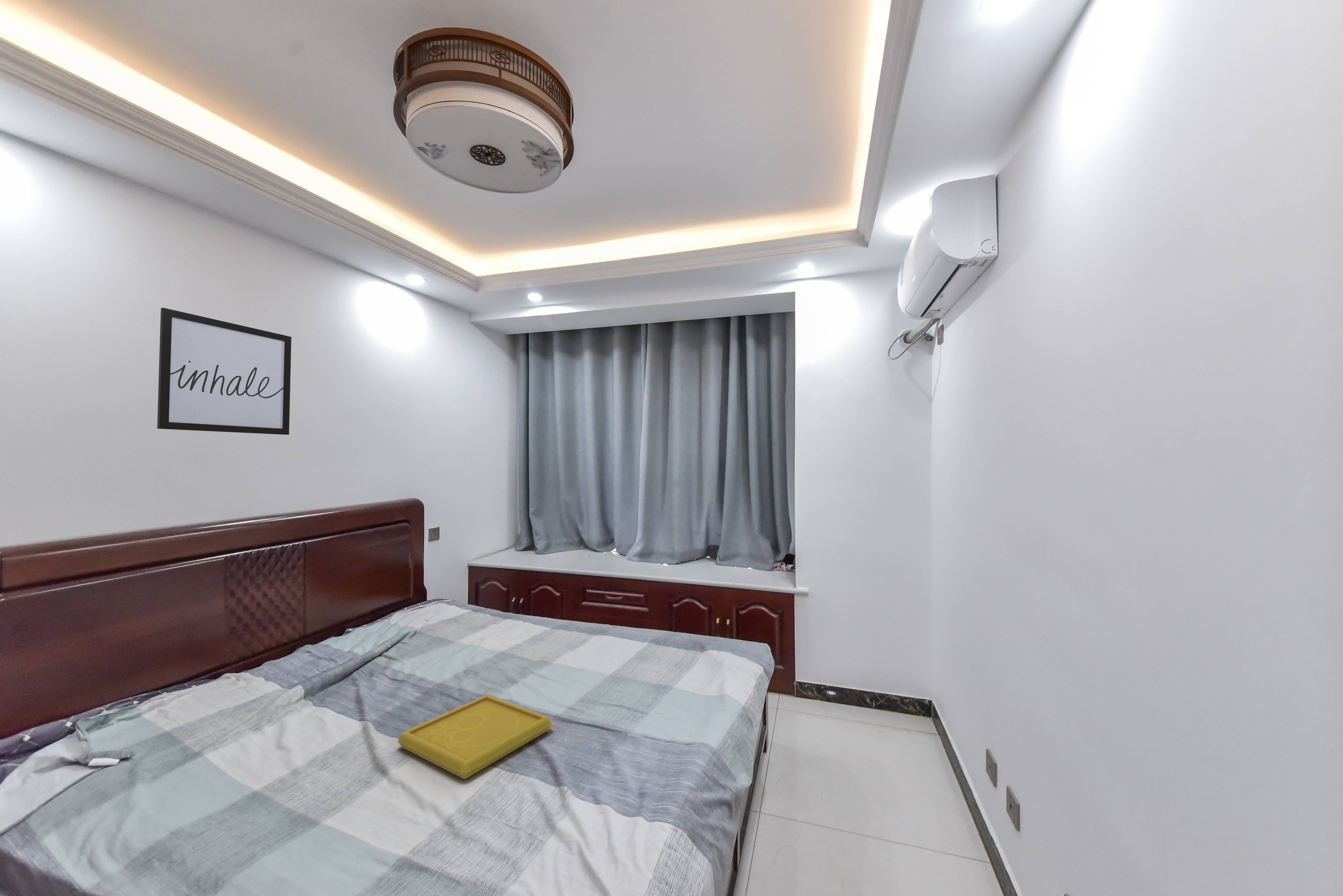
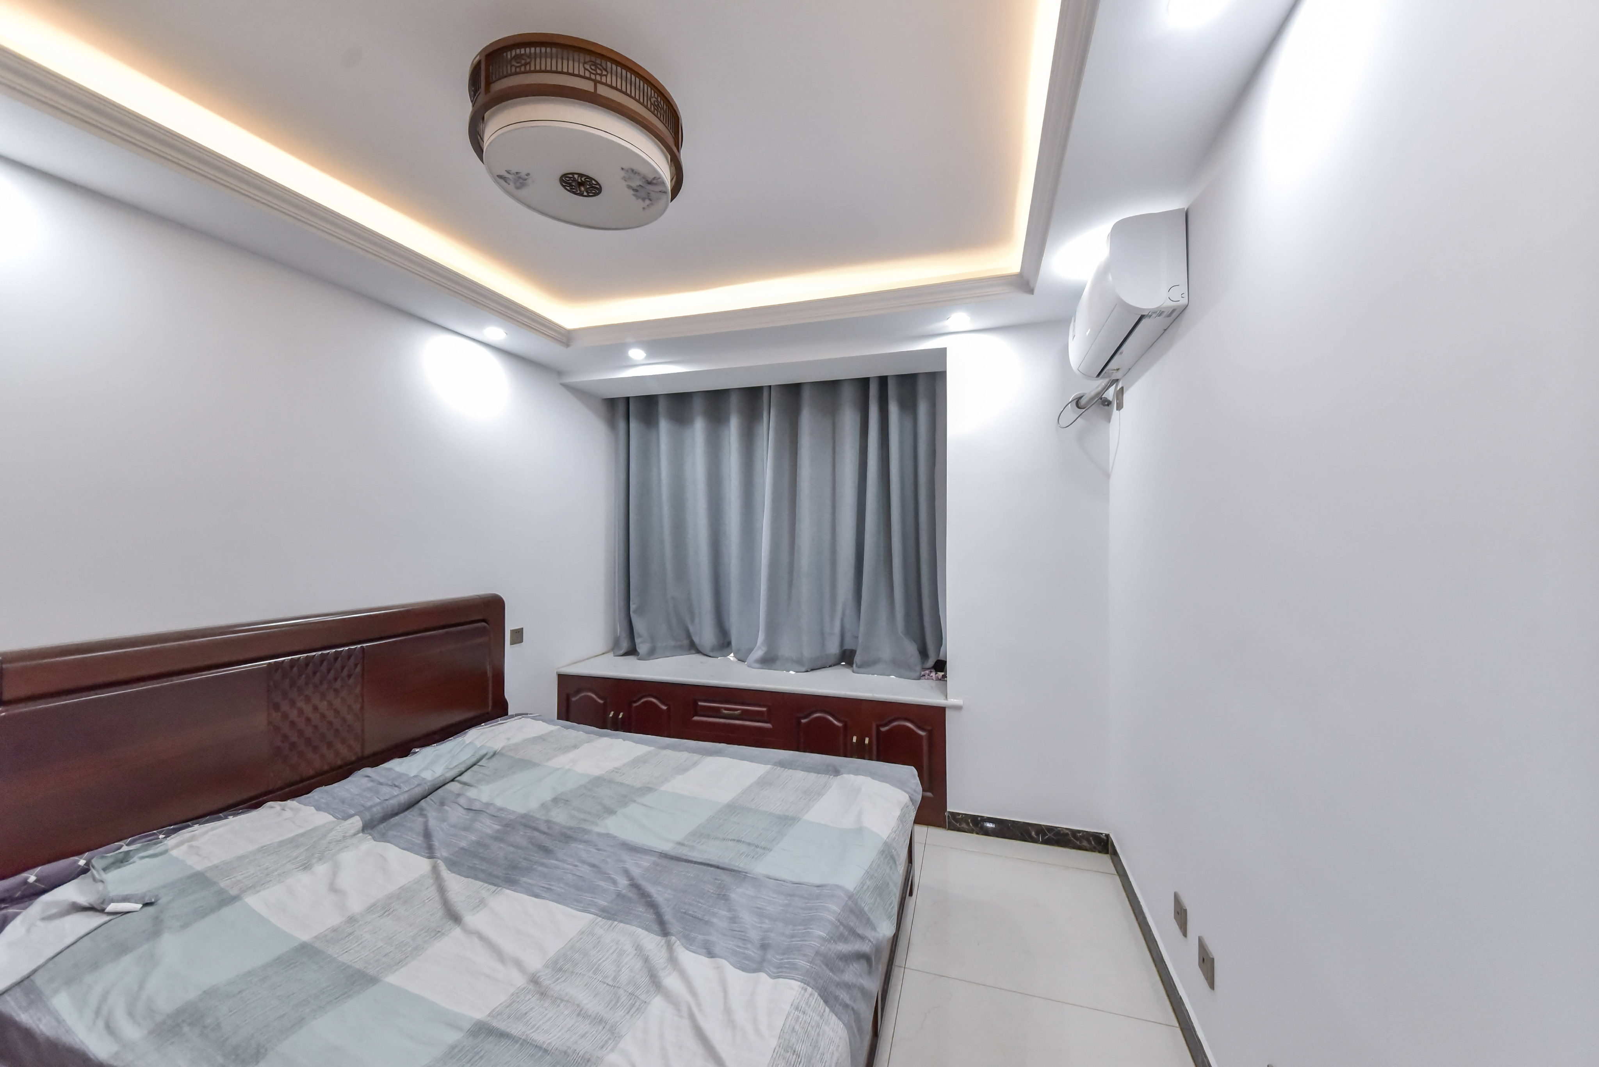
- wall art (231, 378)
- serving tray (477, 731)
